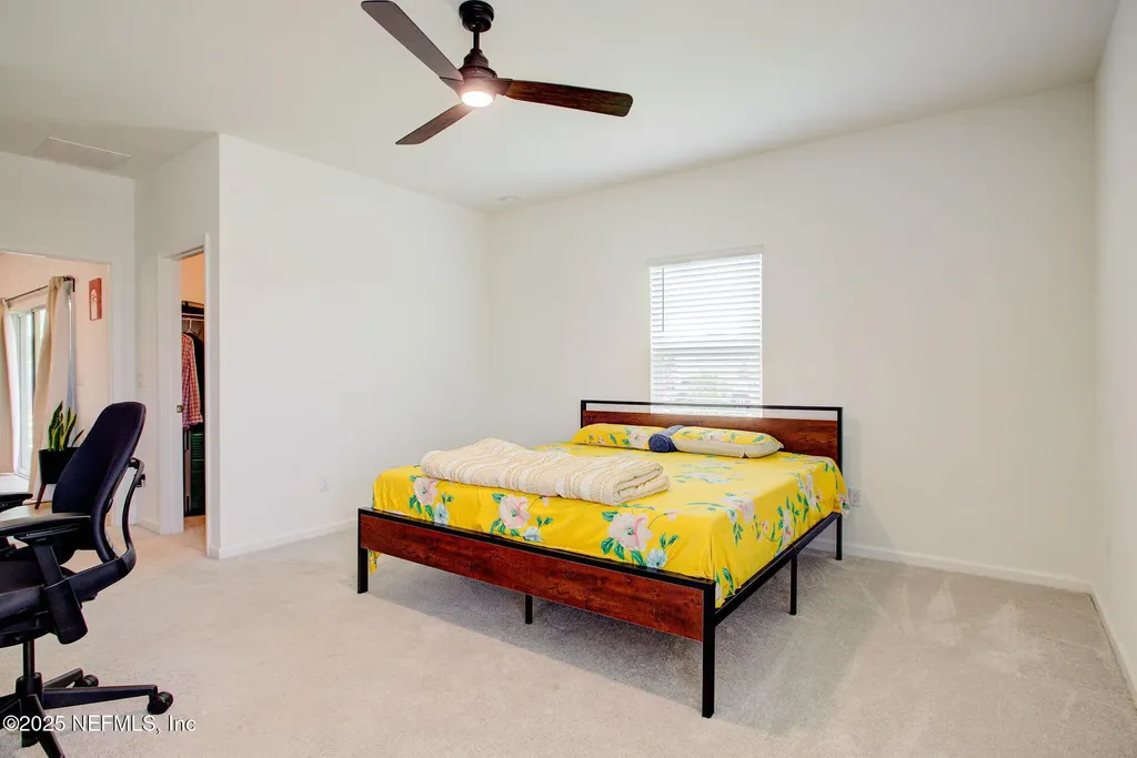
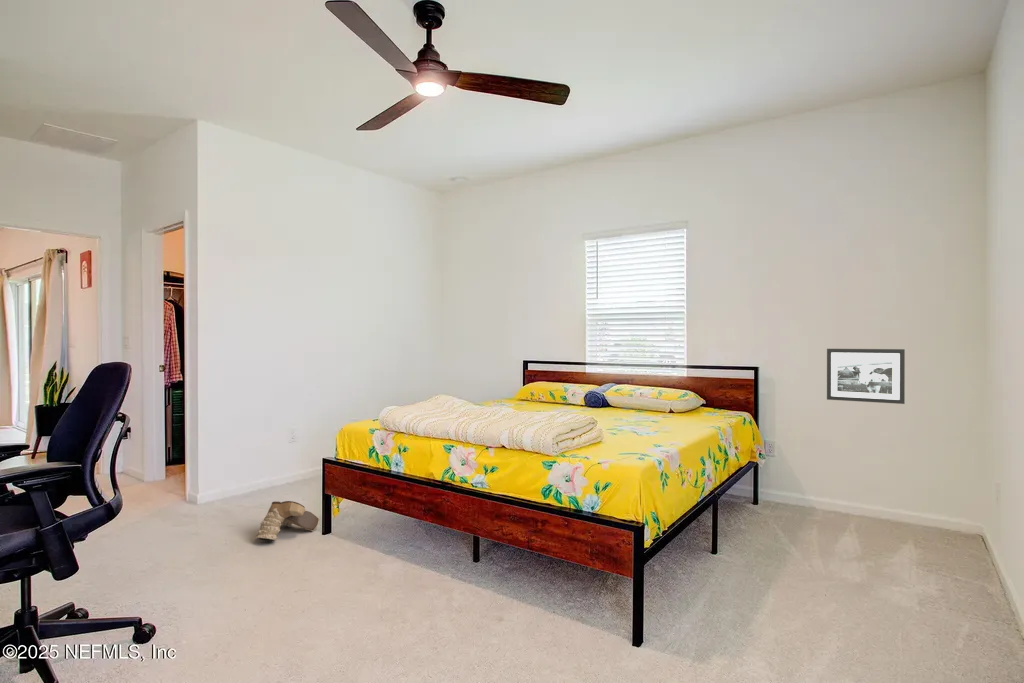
+ picture frame (864, 375)
+ boots (287, 514)
